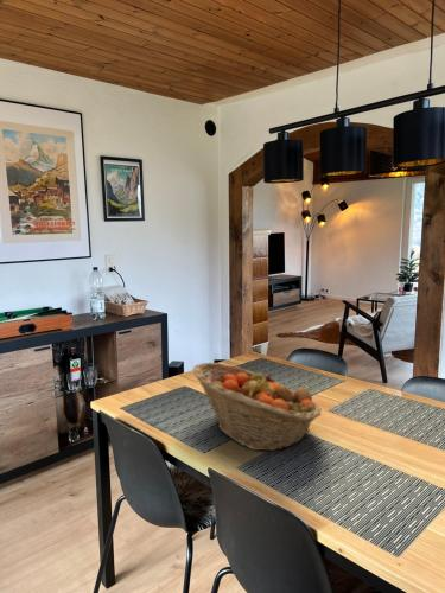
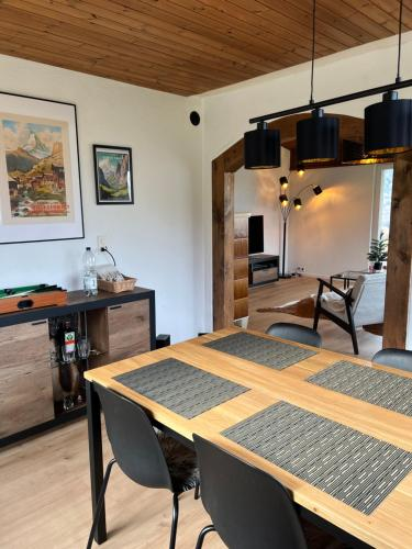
- fruit basket (254, 397)
